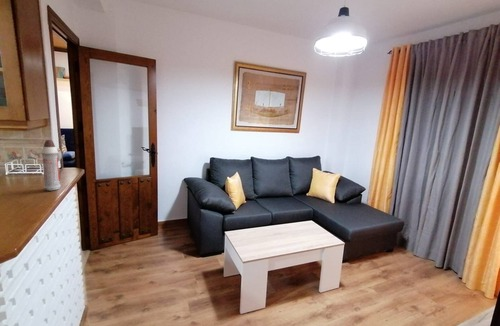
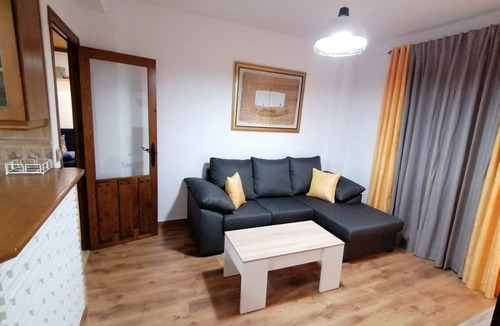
- spray bottle (50, 164)
